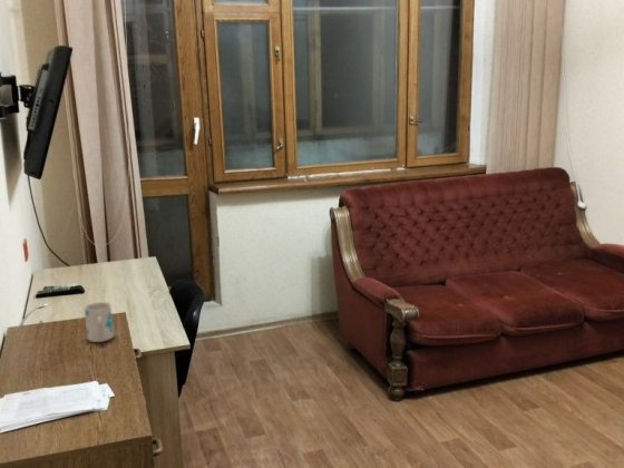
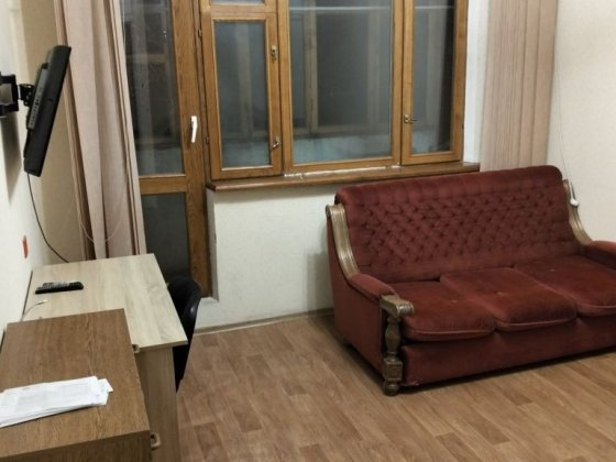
- mug (99, 323)
